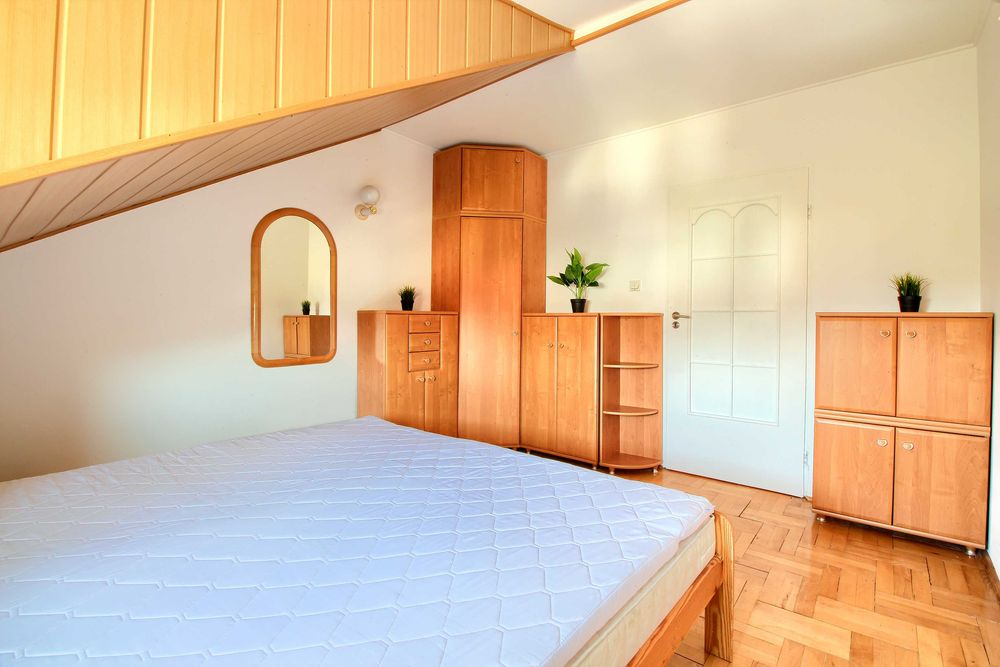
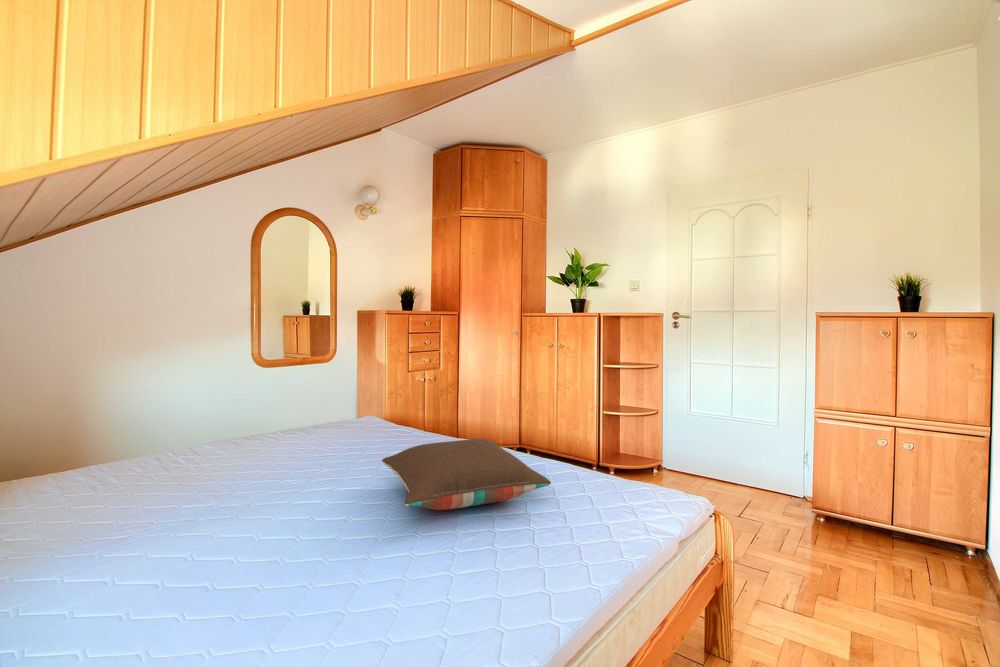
+ pillow (460, 470)
